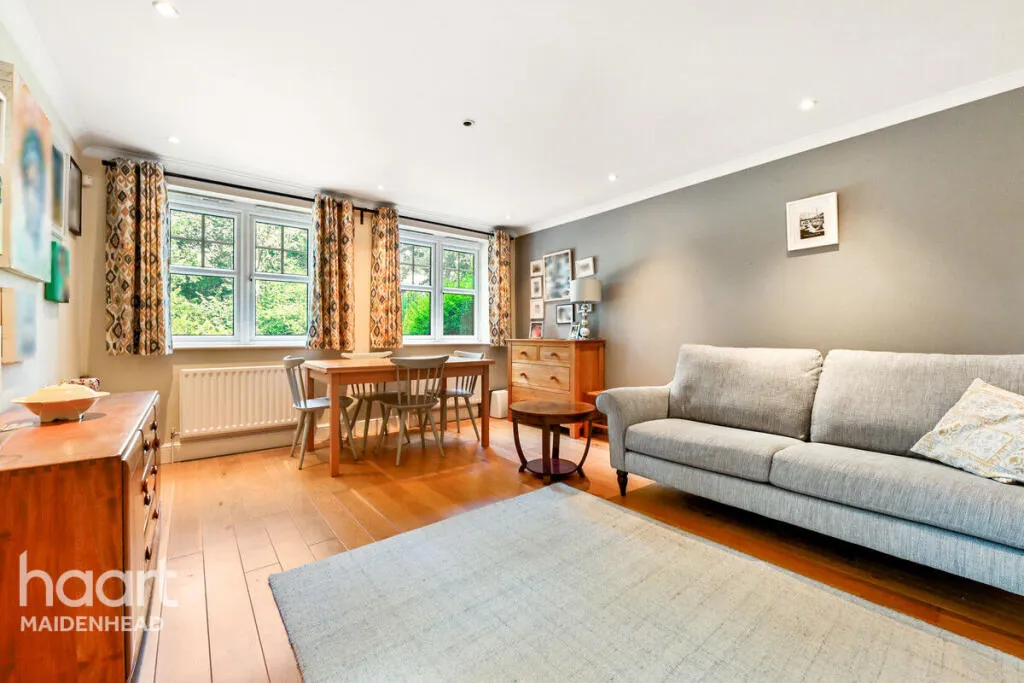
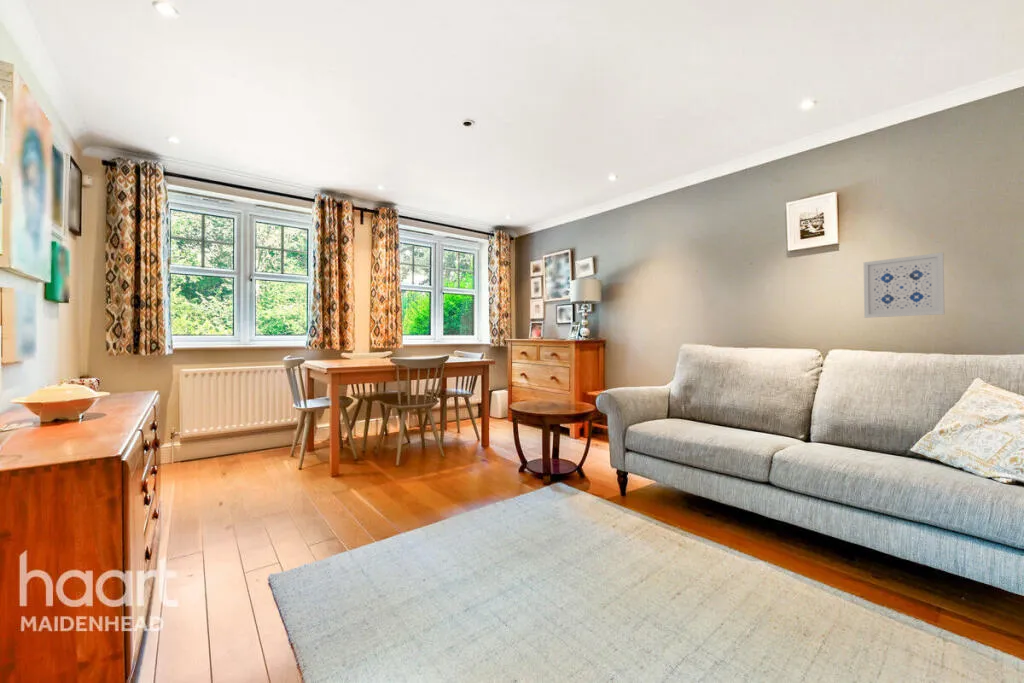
+ wall art (901, 286)
